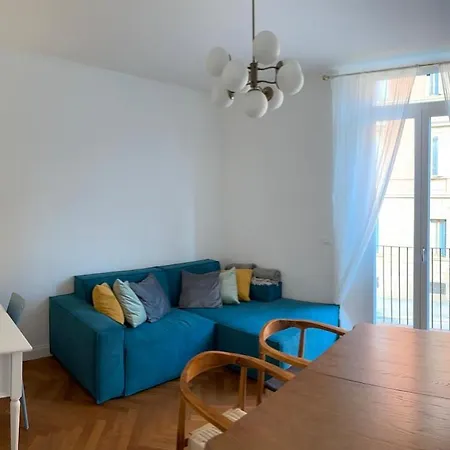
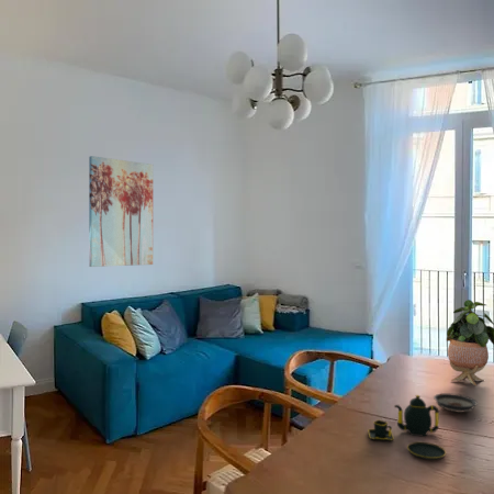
+ potted plant (471, 340)
+ saucer (454, 404)
+ teapot (406, 422)
+ wall art (122, 213)
